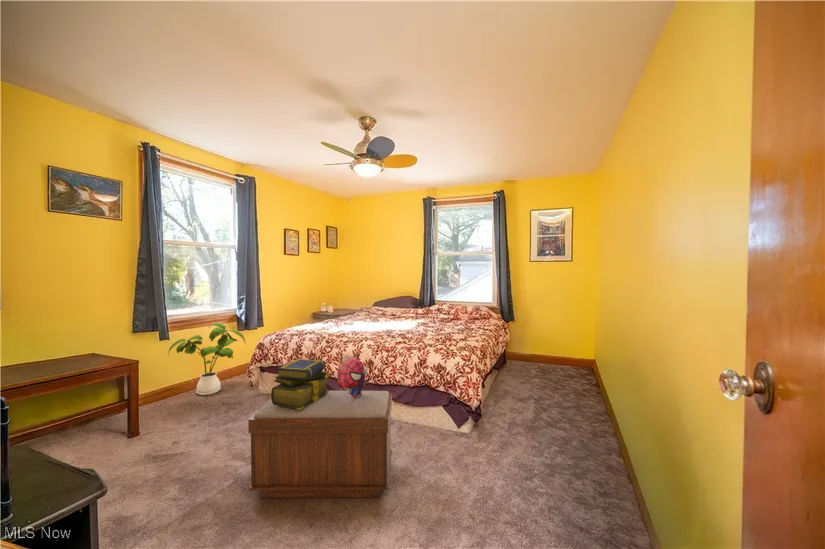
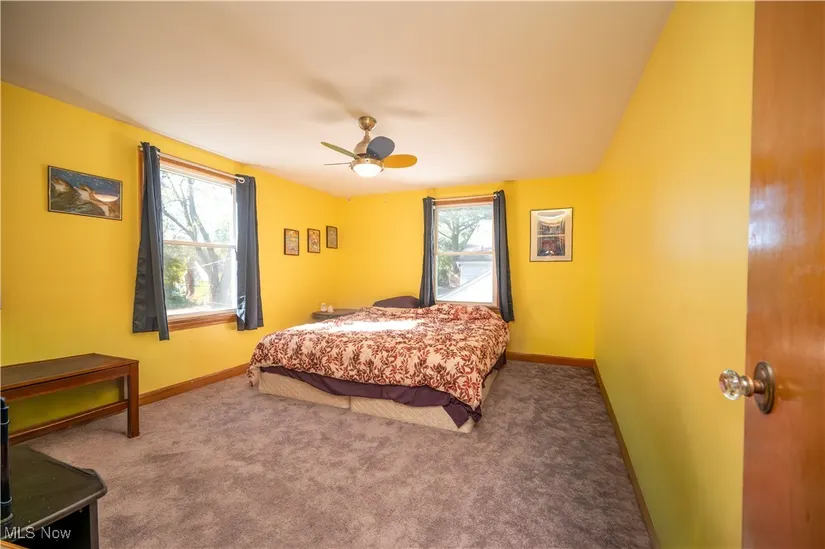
- house plant (217, 357)
- stack of books (301, 380)
- plush toy (352, 376)
- bench (327, 439)
